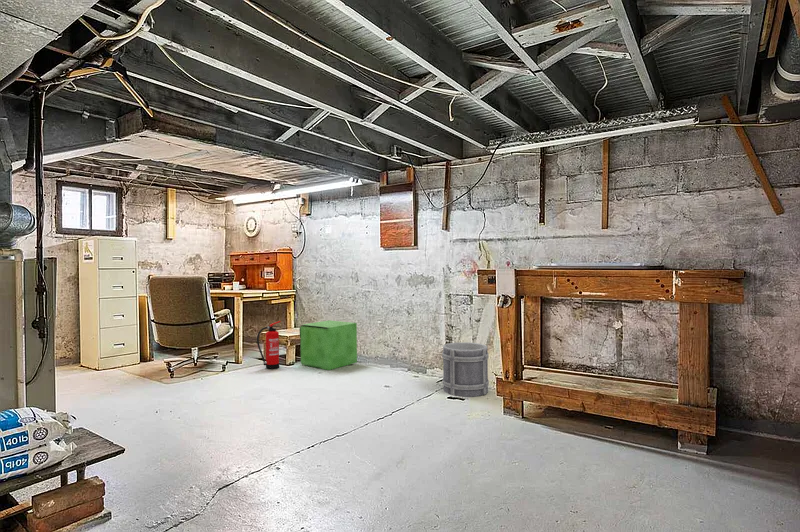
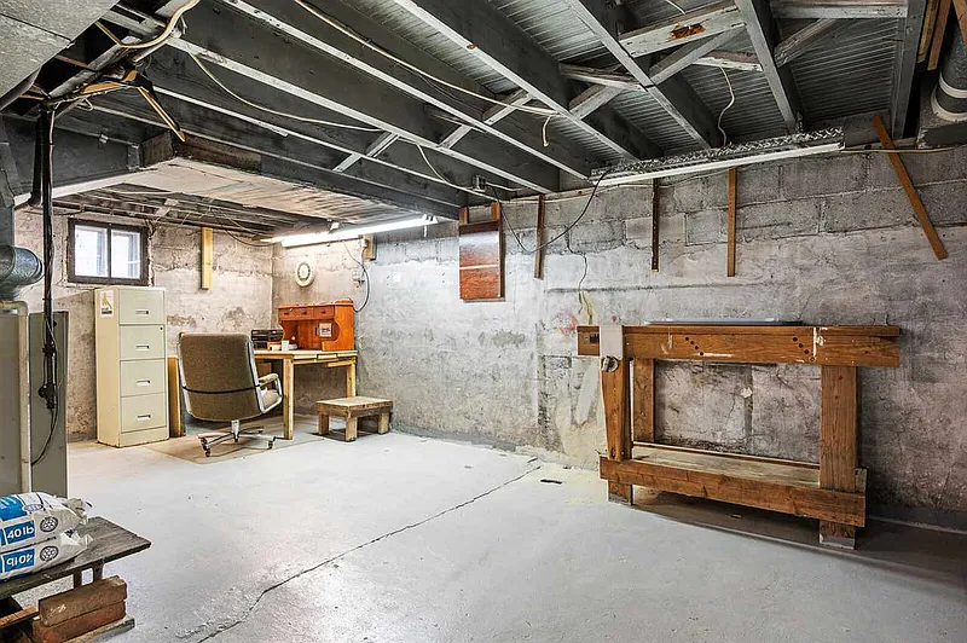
- fire extinguisher (269, 344)
- bucket (465, 368)
- storage box (328, 343)
